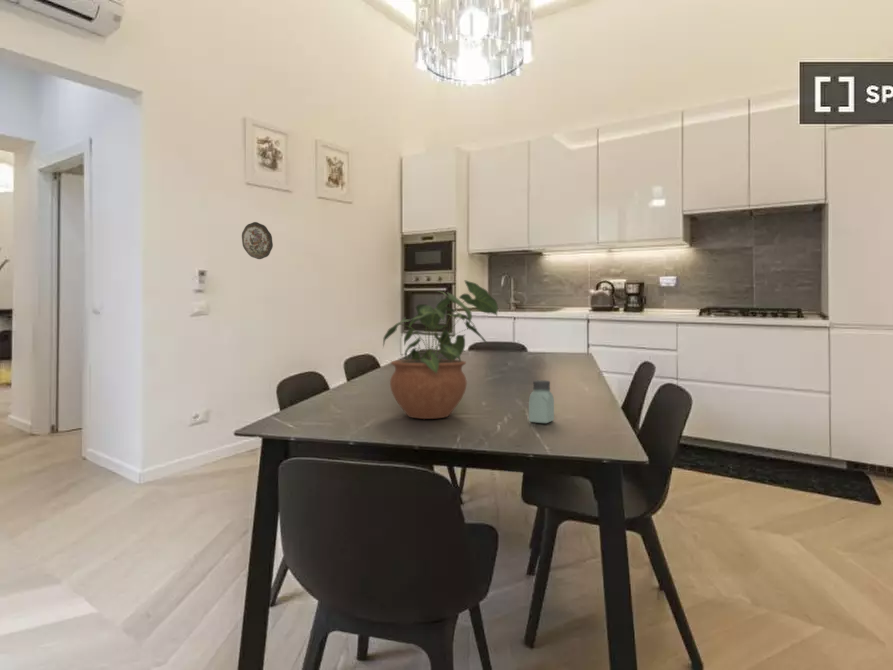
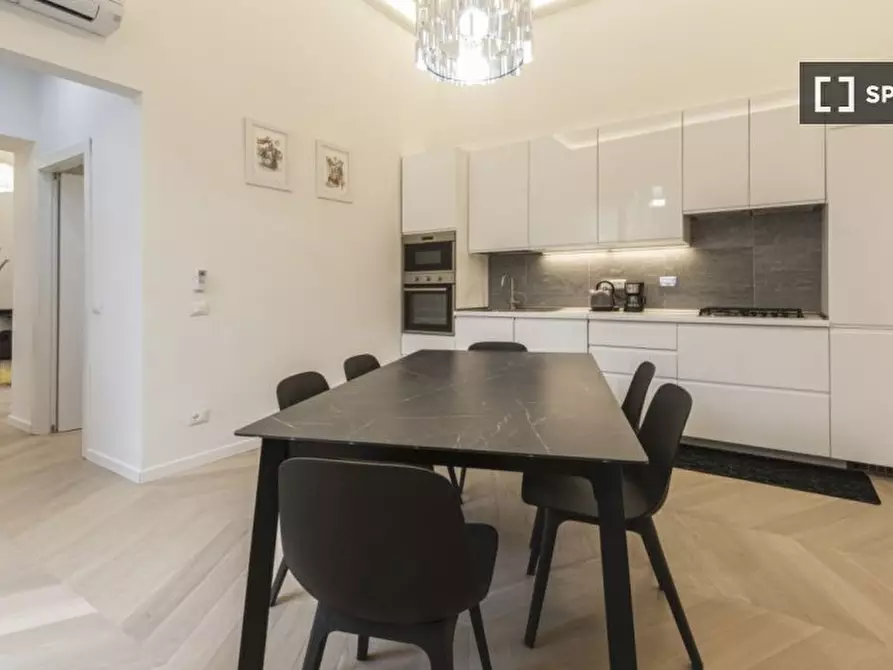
- saltshaker (541, 401)
- decorative plate (256, 240)
- potted plant (444, 347)
